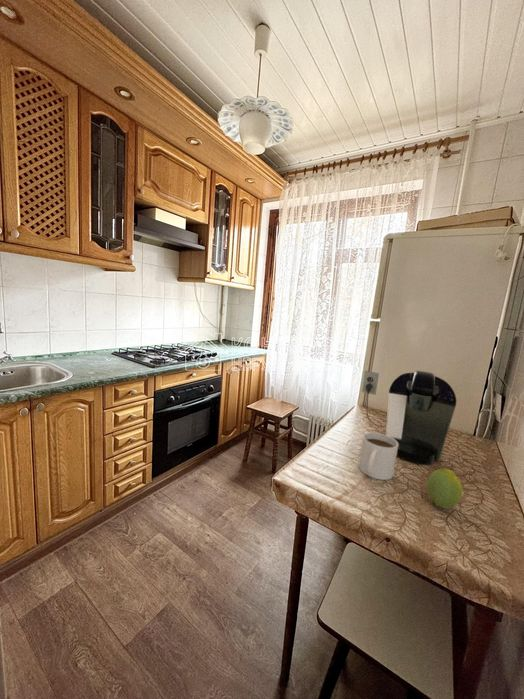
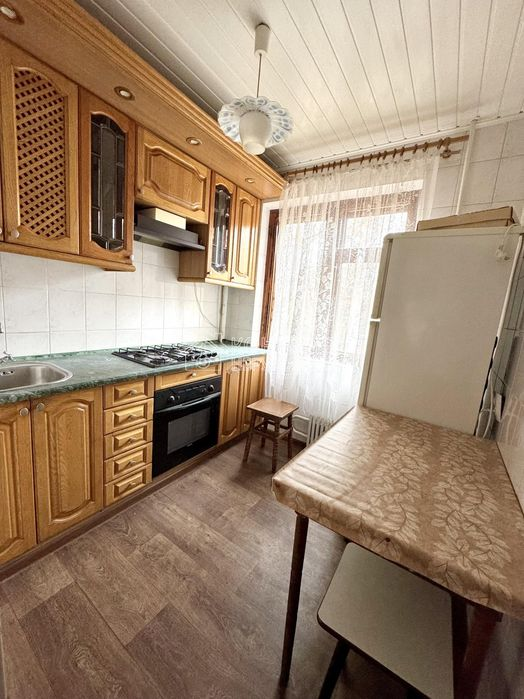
- mug (375, 457)
- fruit (444, 488)
- coffee maker (400, 407)
